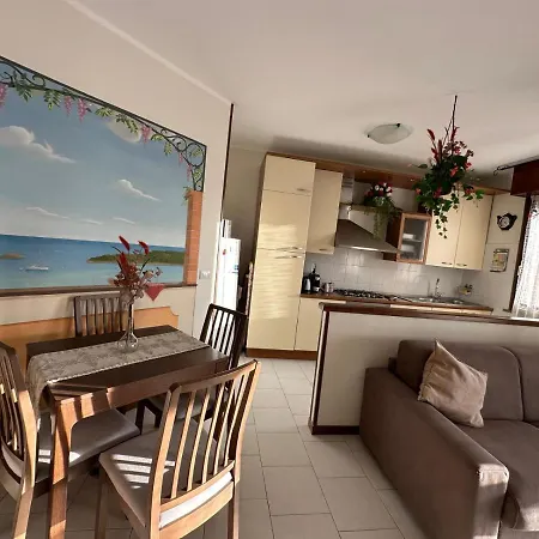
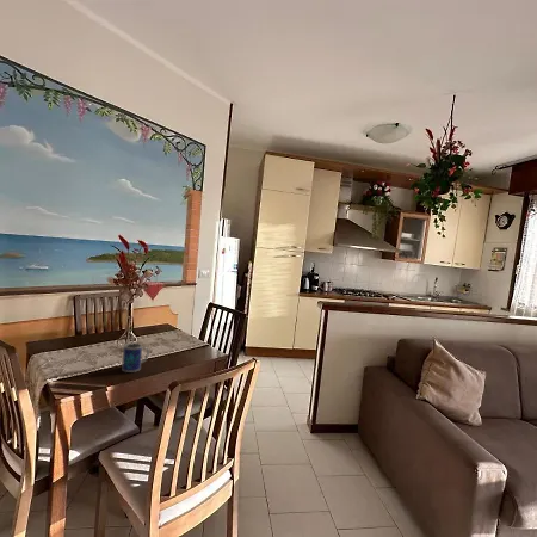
+ mug (136, 356)
